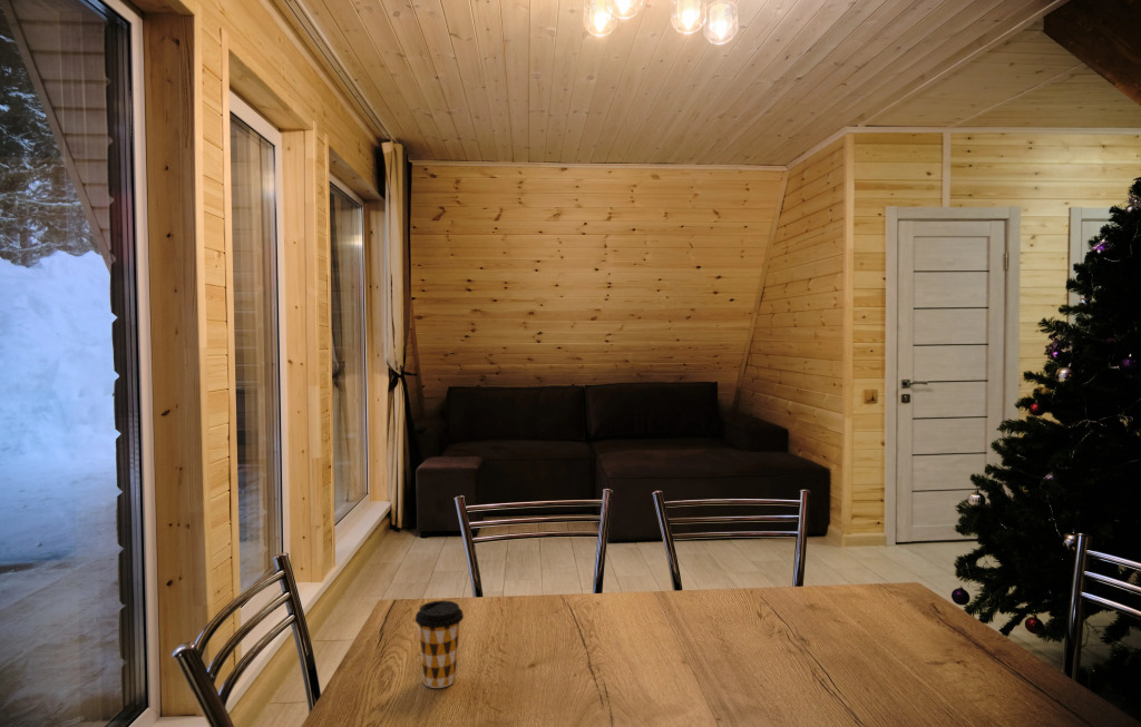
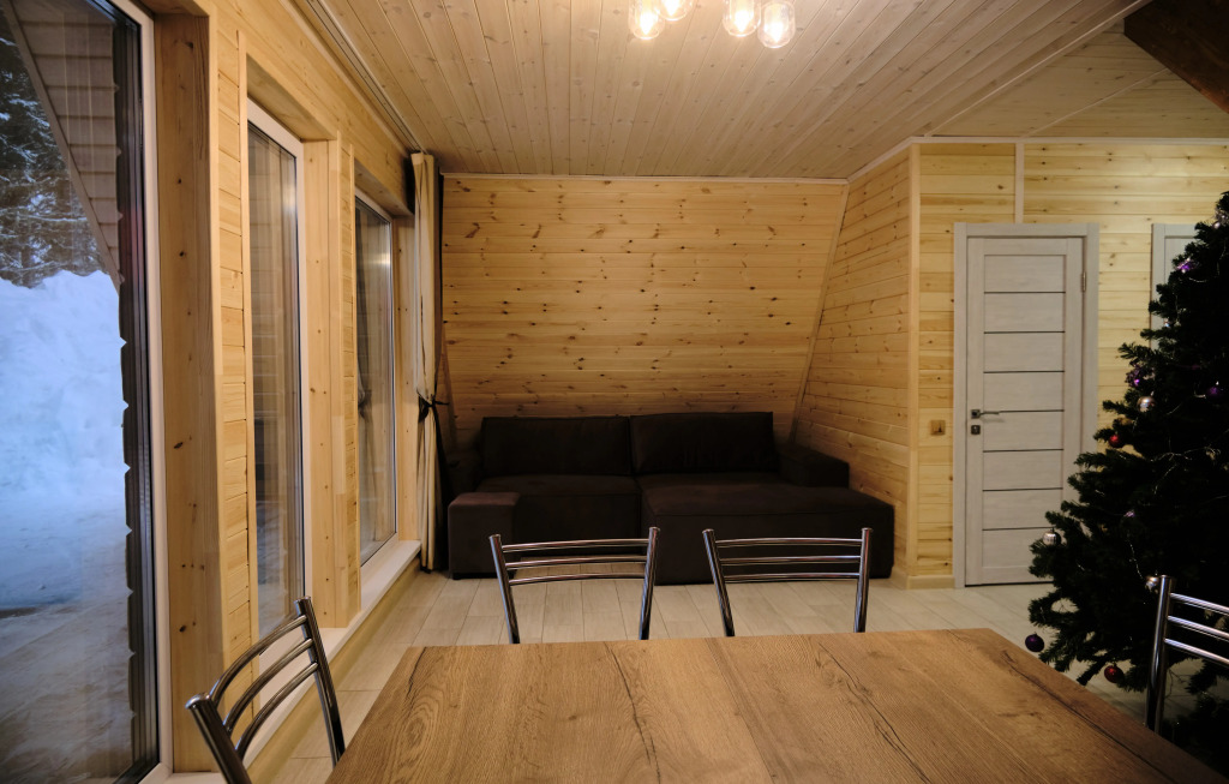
- coffee cup (439, 644)
